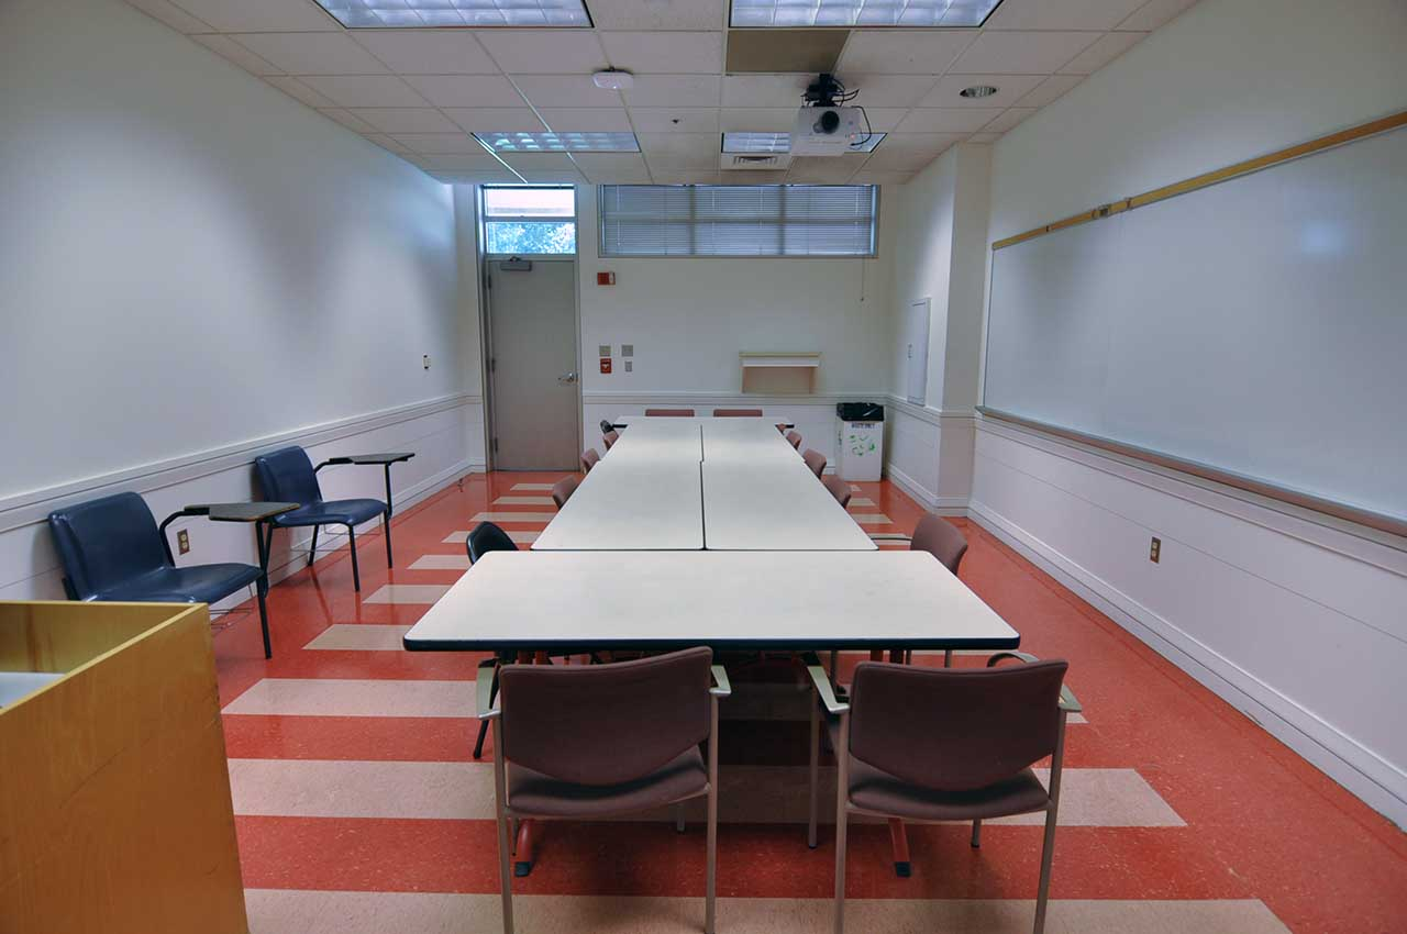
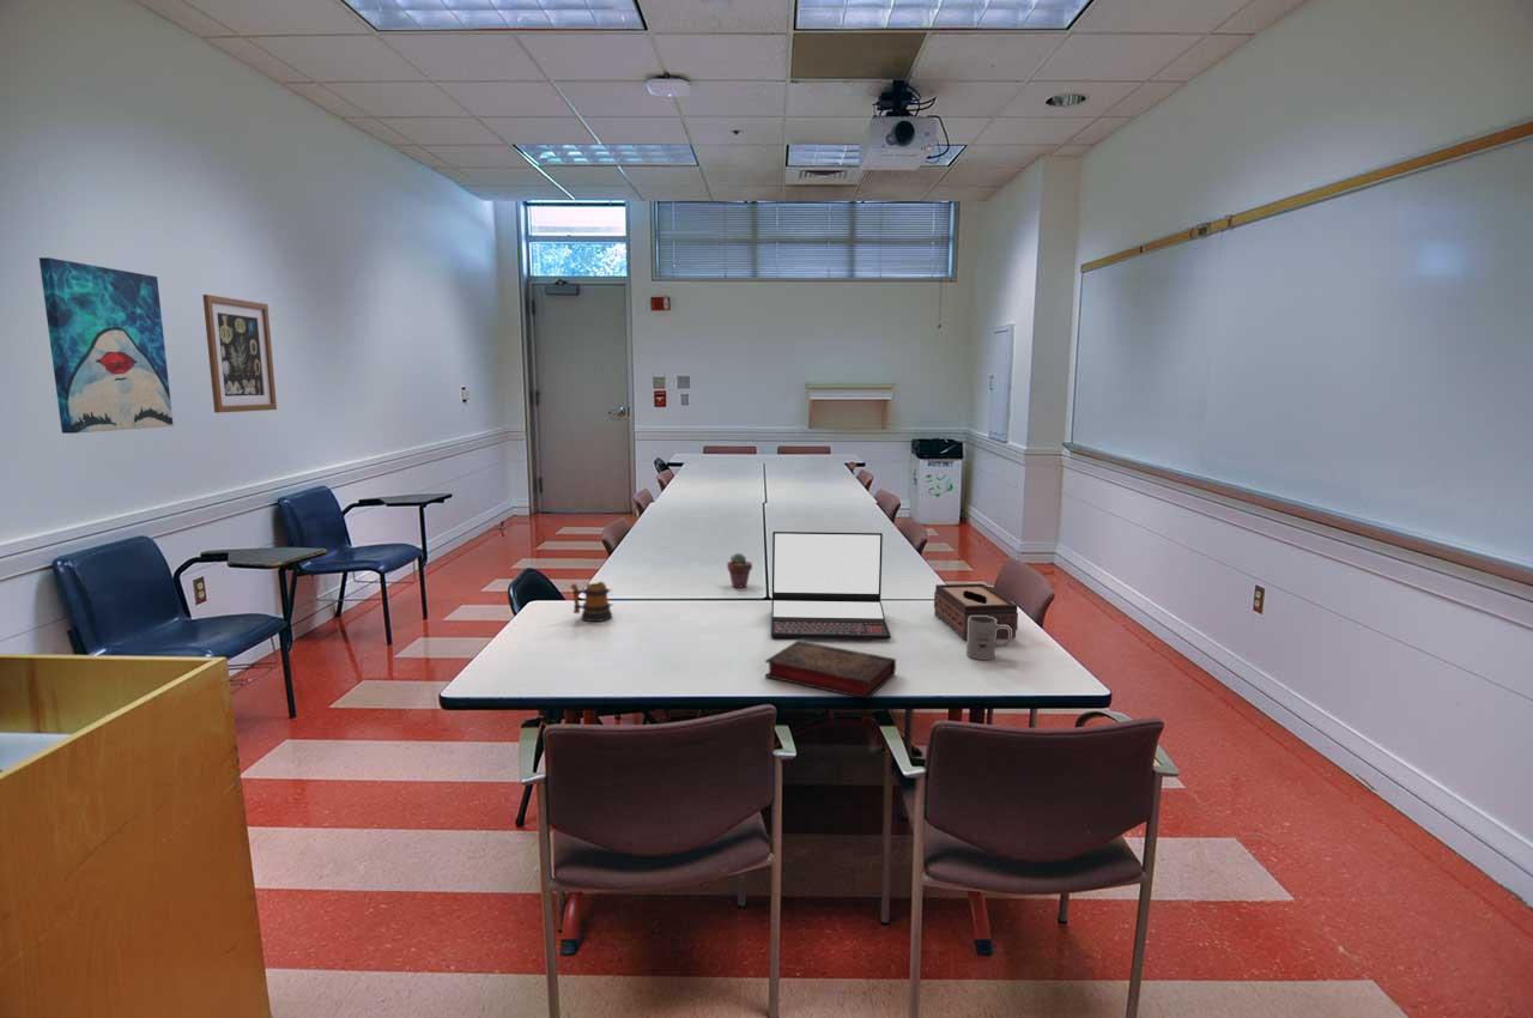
+ wall art (113, 350)
+ tissue box (974, 610)
+ mug (989, 637)
+ book (830, 667)
+ mug (592, 599)
+ potted succulent (739, 569)
+ wall art (242, 356)
+ laptop (829, 583)
